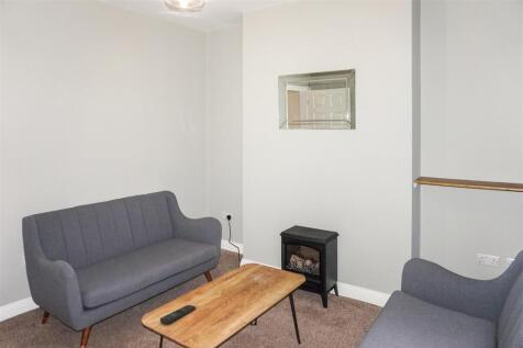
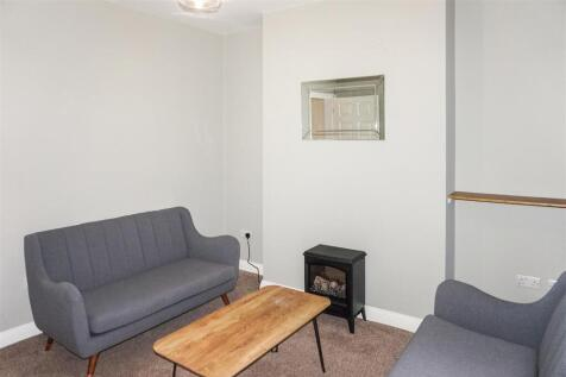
- remote control (178, 313)
